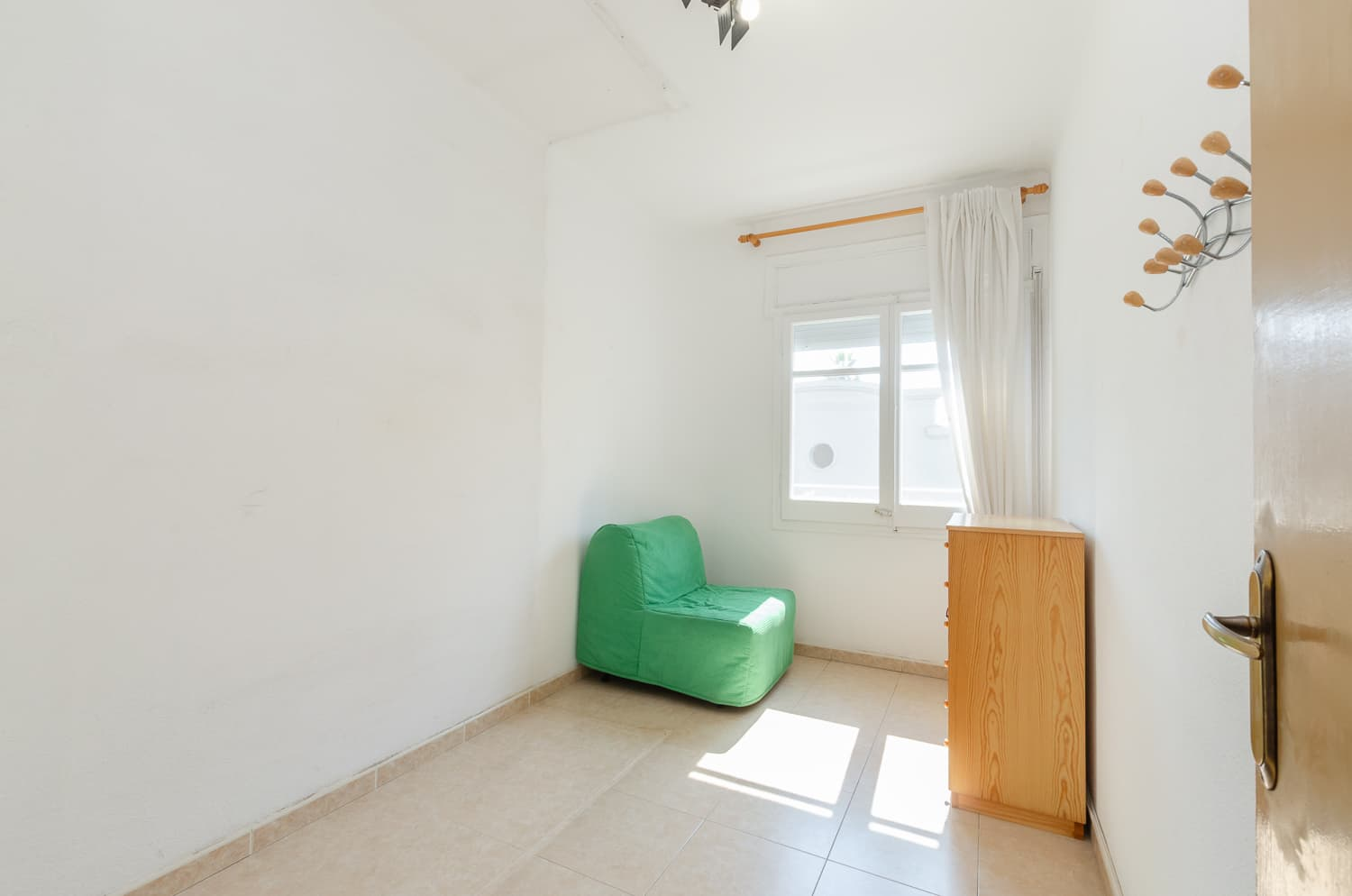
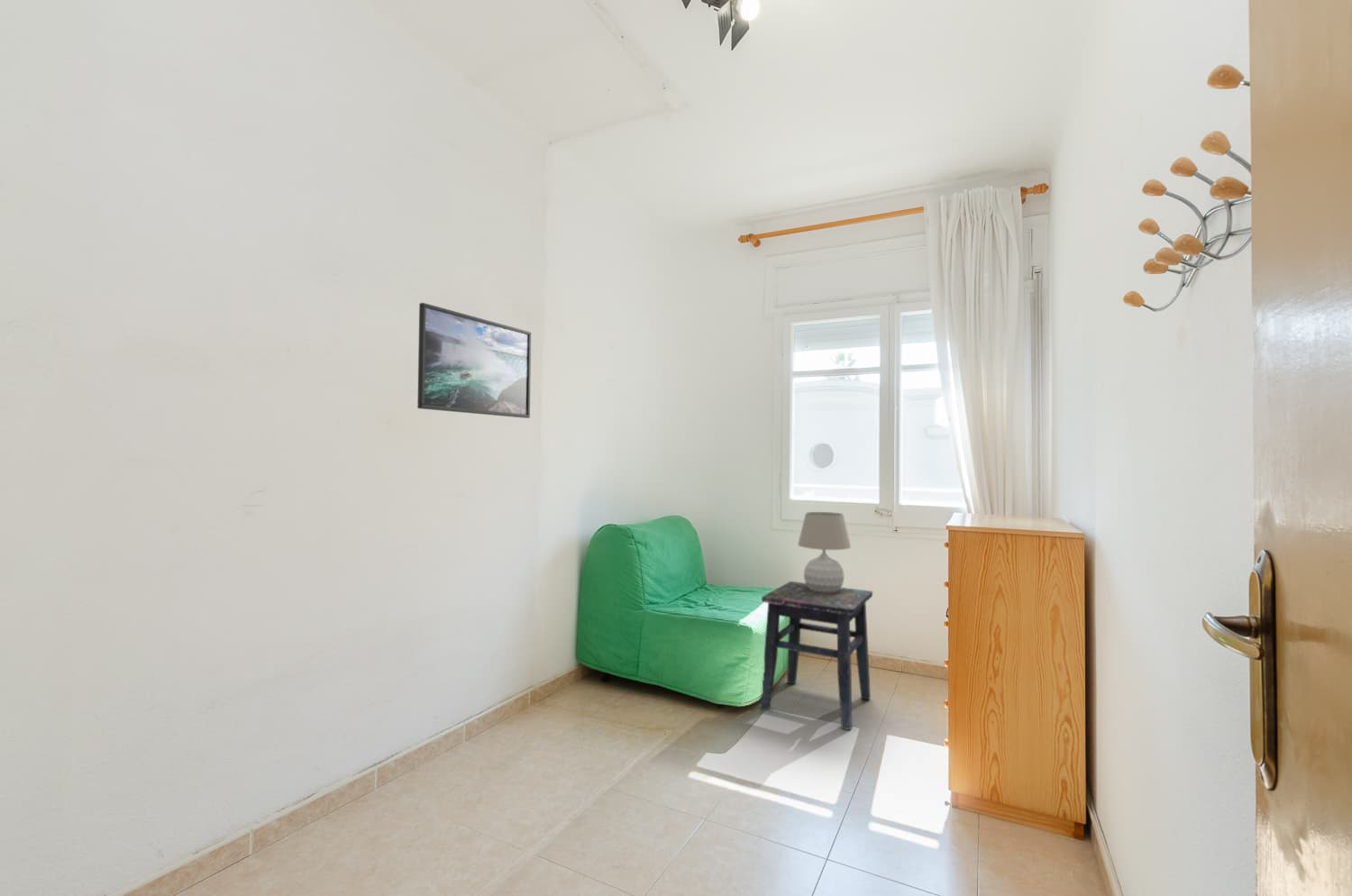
+ side table (818, 648)
+ table lamp (824, 551)
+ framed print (480, 366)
